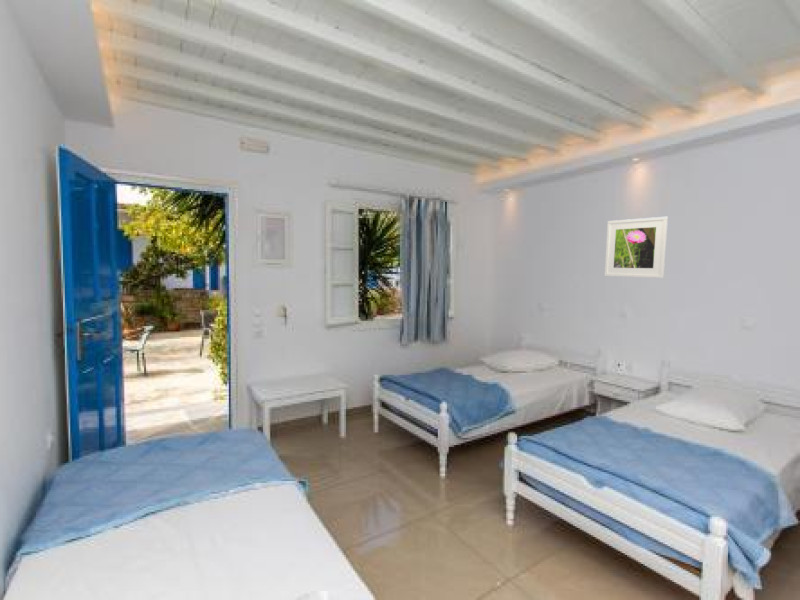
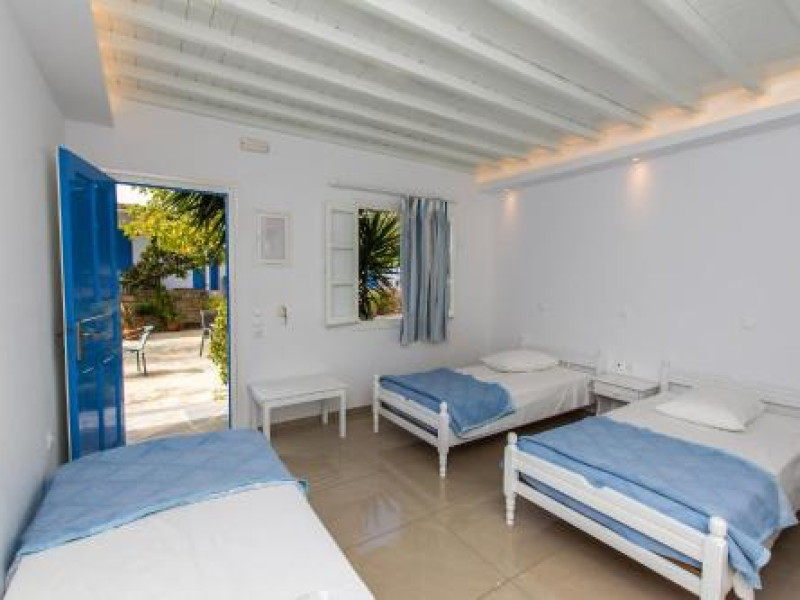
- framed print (634, 248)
